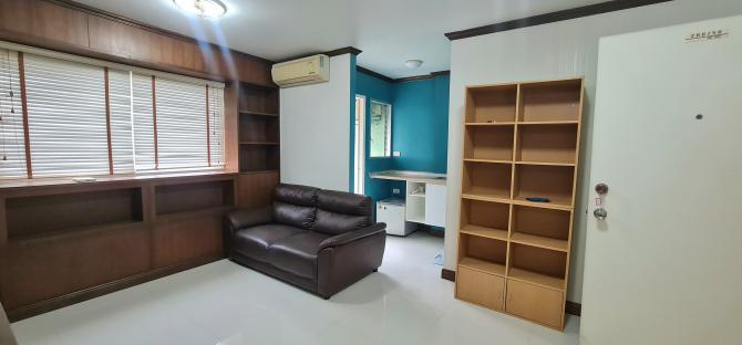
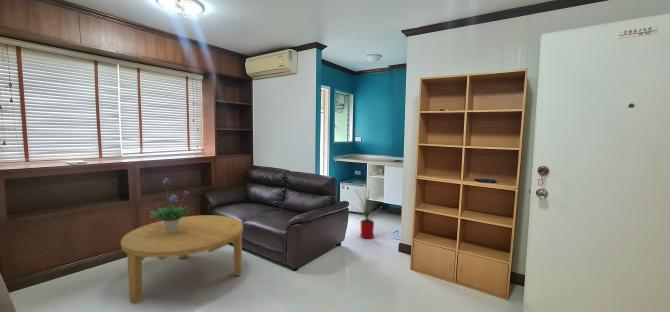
+ house plant (368, 212)
+ coffee table (188, 252)
+ potted plant (170, 205)
